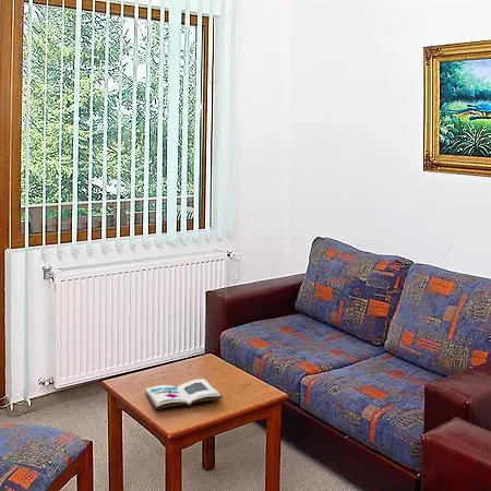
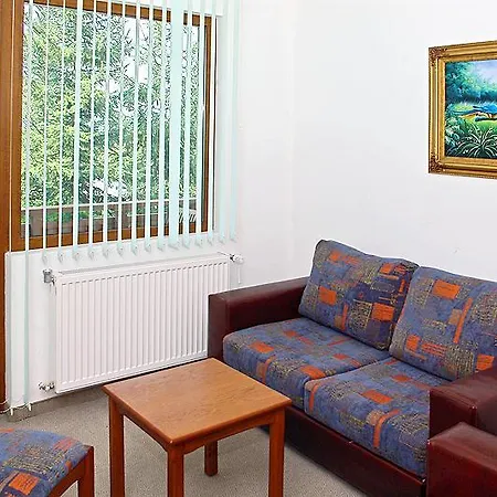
- book (182, 392)
